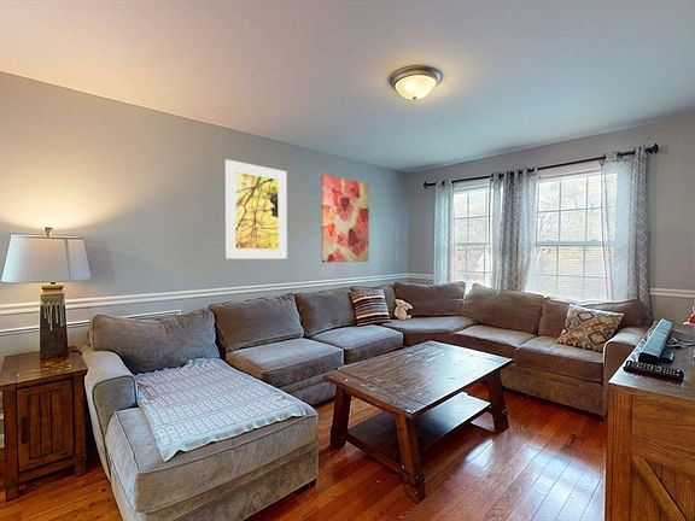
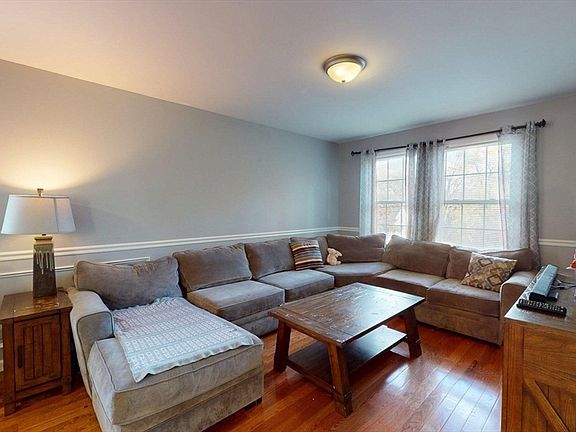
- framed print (257, 212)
- wall art (346, 221)
